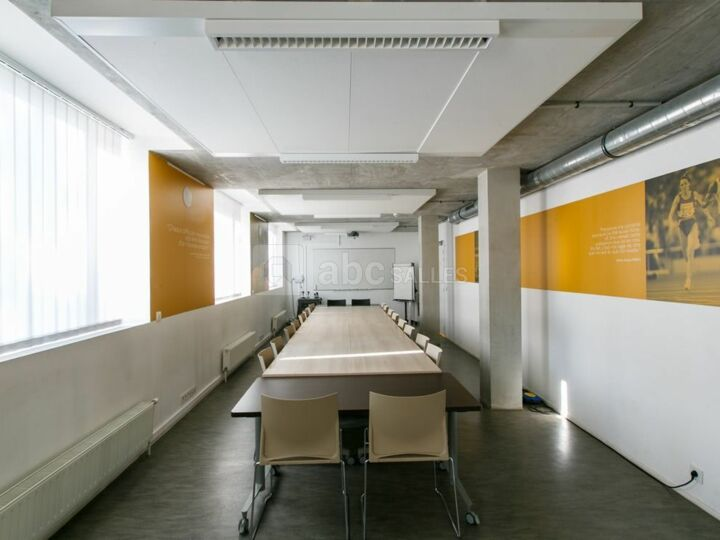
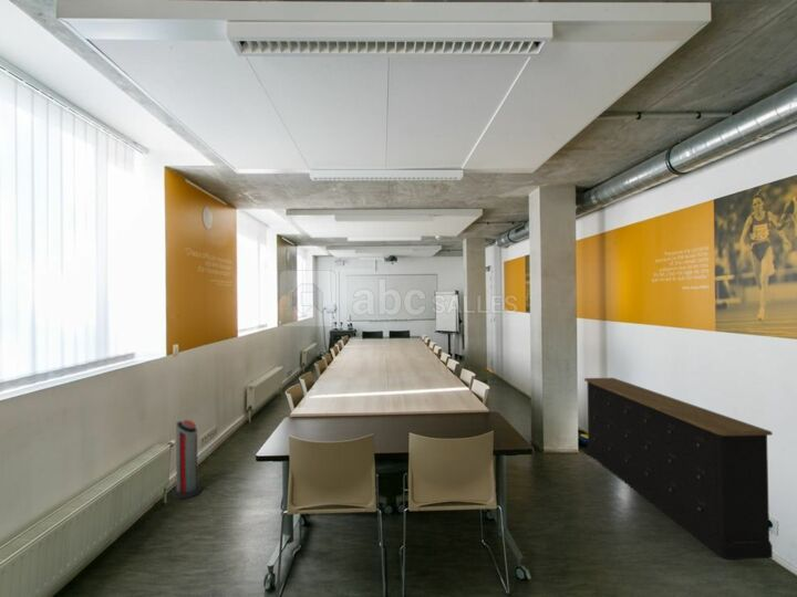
+ storage cabinet (653, 444)
+ air purifier (186, 455)
